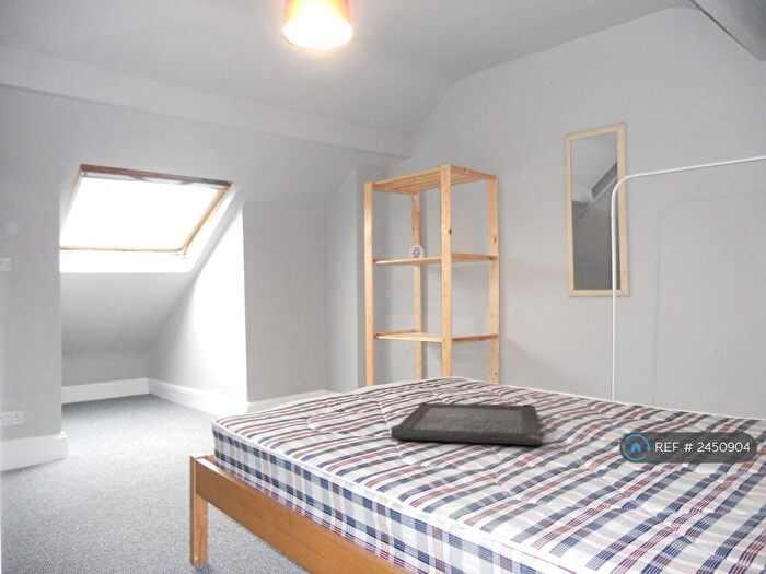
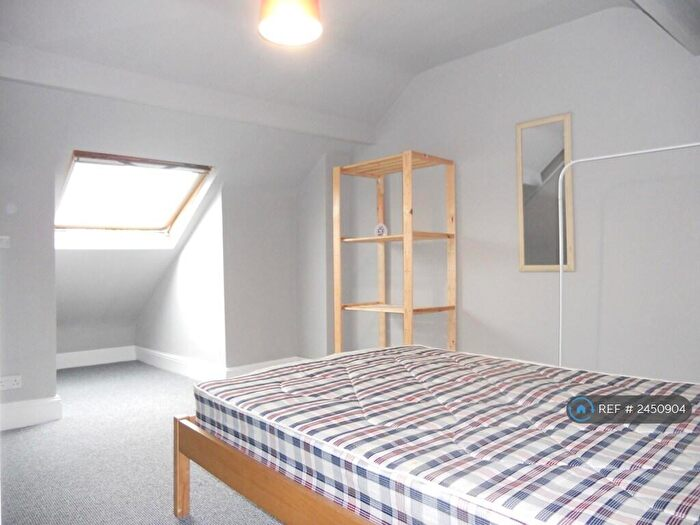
- serving tray (472, 420)
